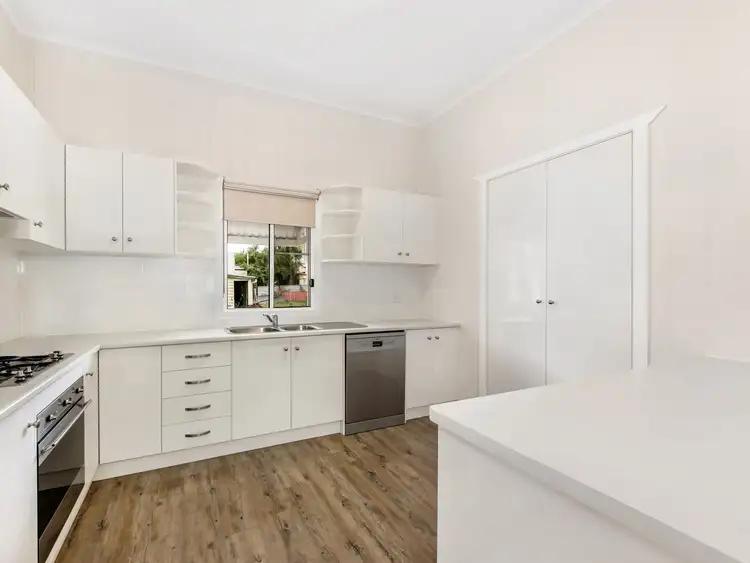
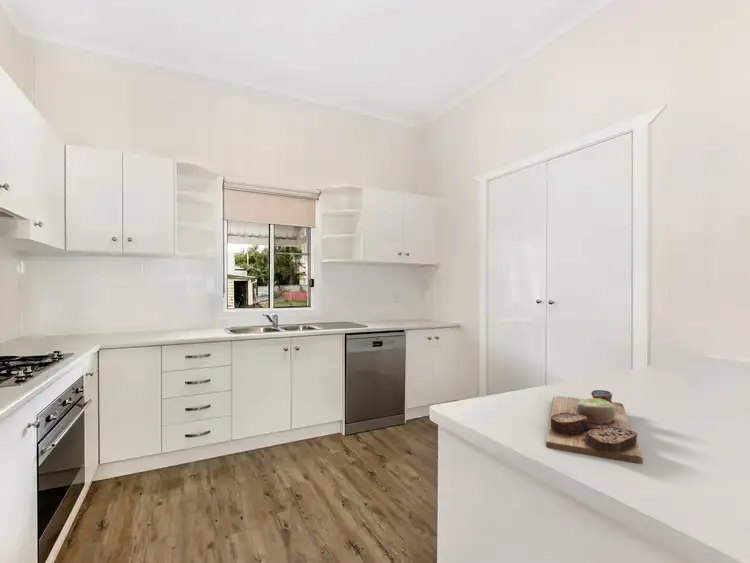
+ cutting board (588, 414)
